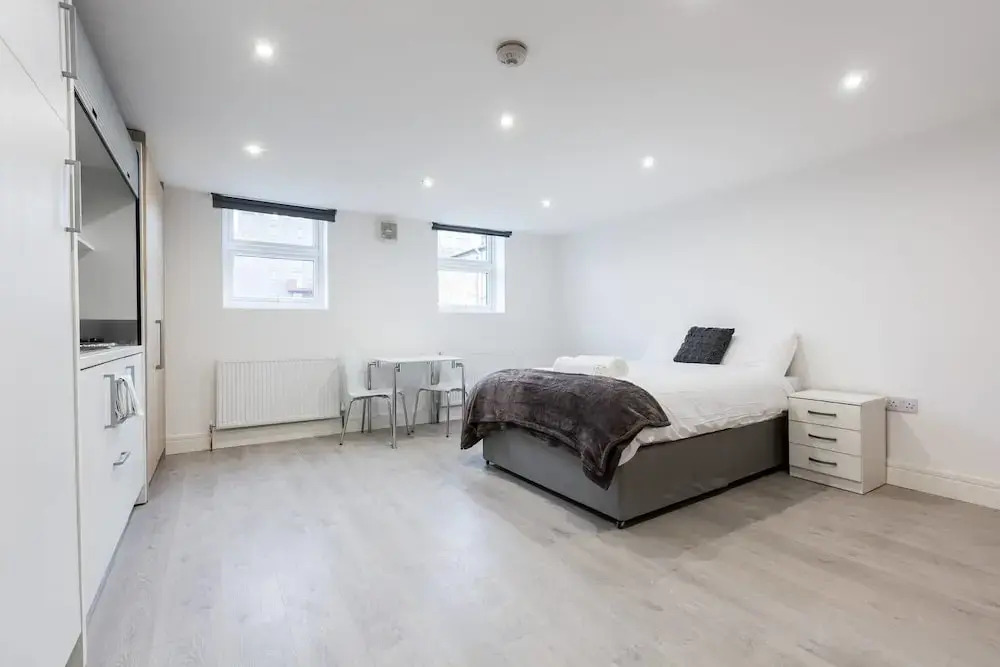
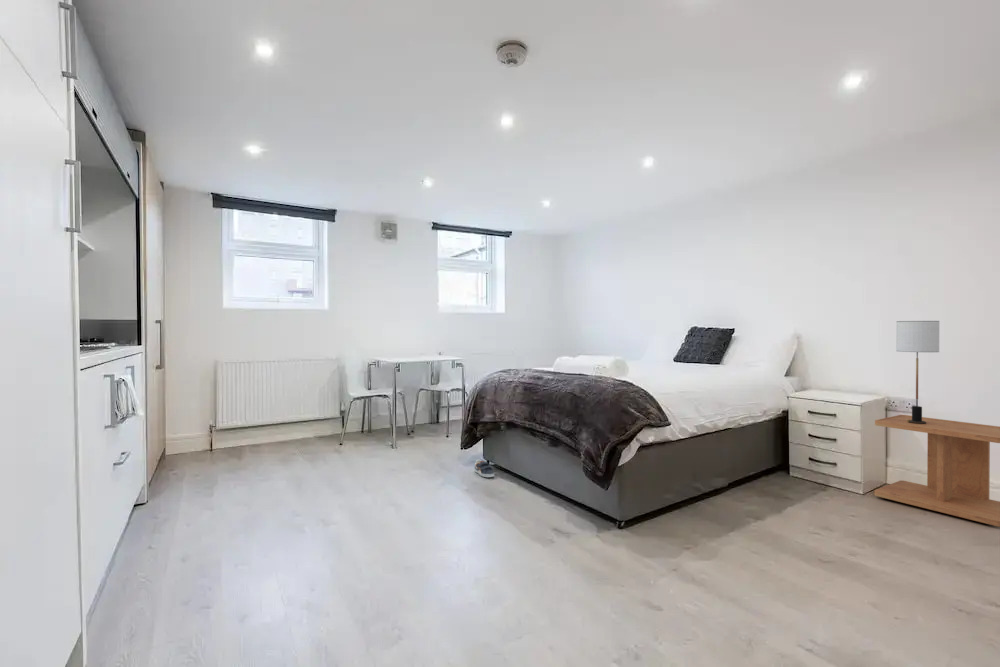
+ table lamp (917, 371)
+ sneaker (483, 468)
+ side table (945, 465)
